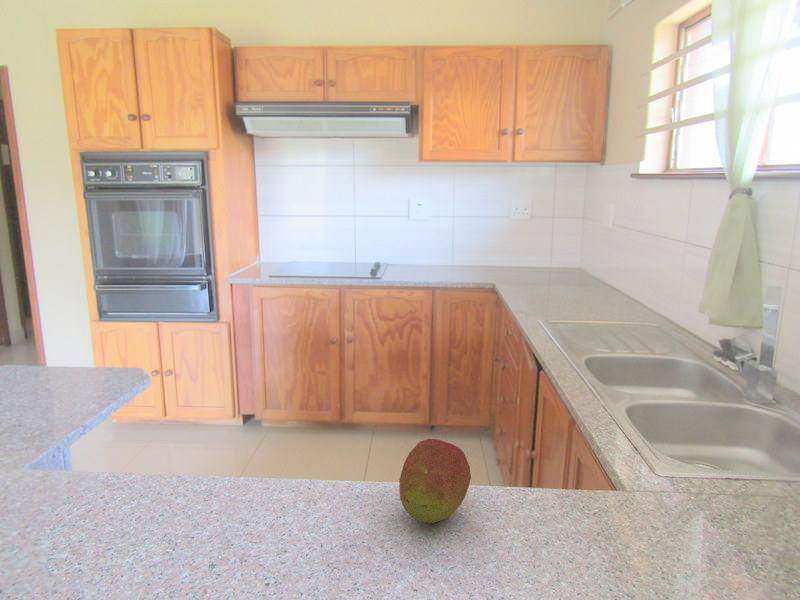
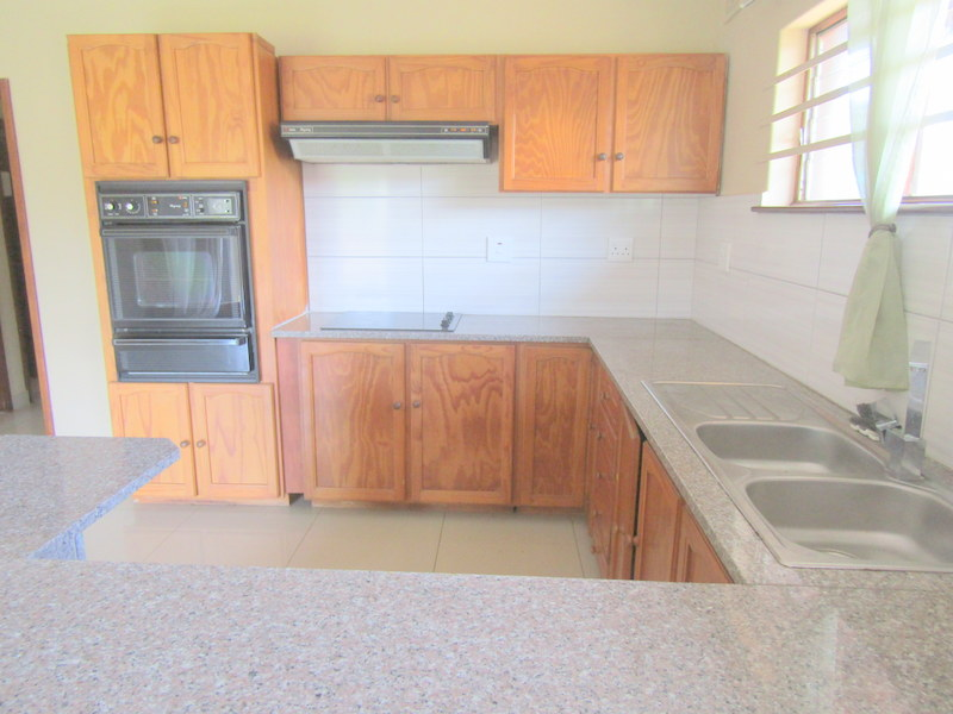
- fruit (433, 480)
